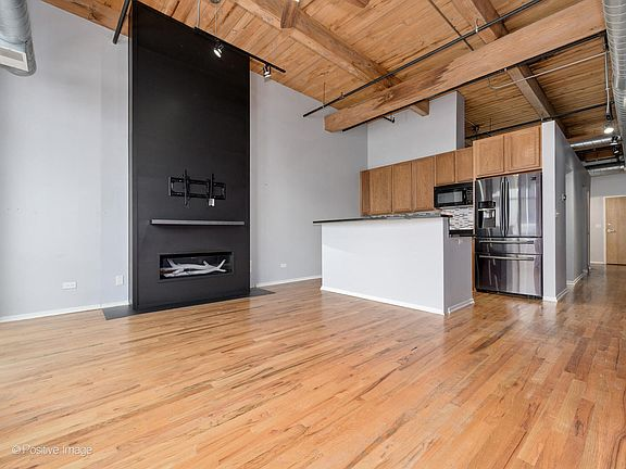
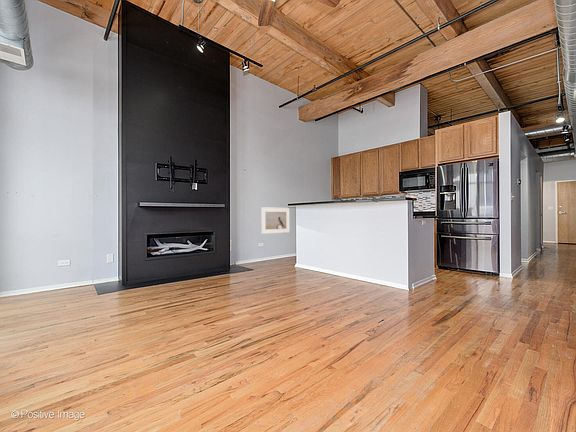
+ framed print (276, 220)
